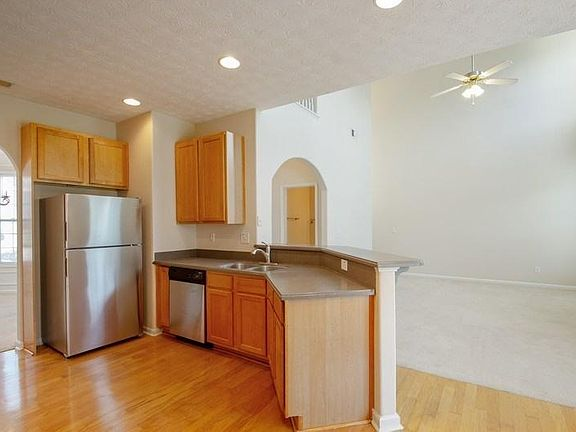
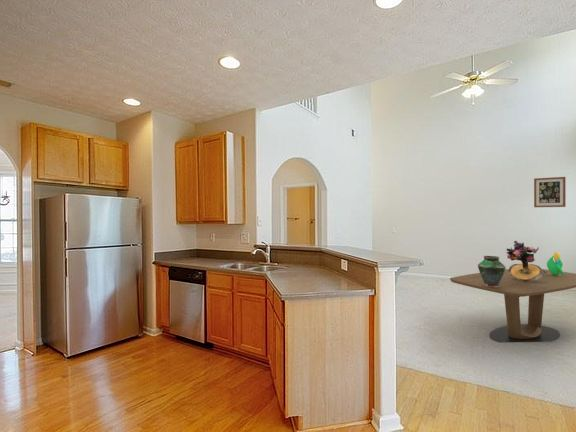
+ wall art (549, 192)
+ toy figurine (555, 263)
+ vase (493, 270)
+ dining table (528, 307)
+ bouquet (523, 259)
